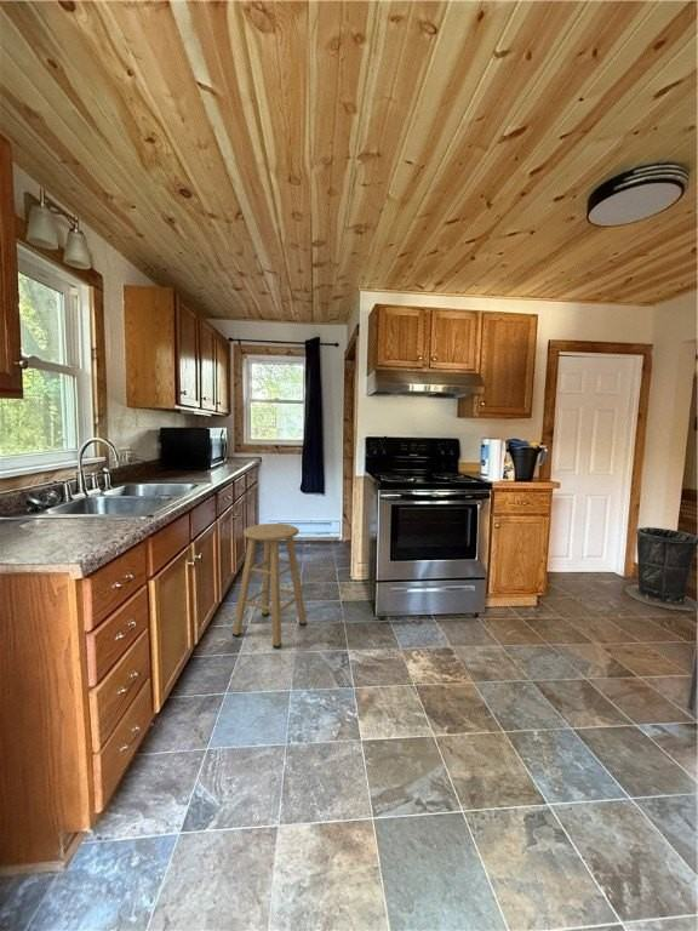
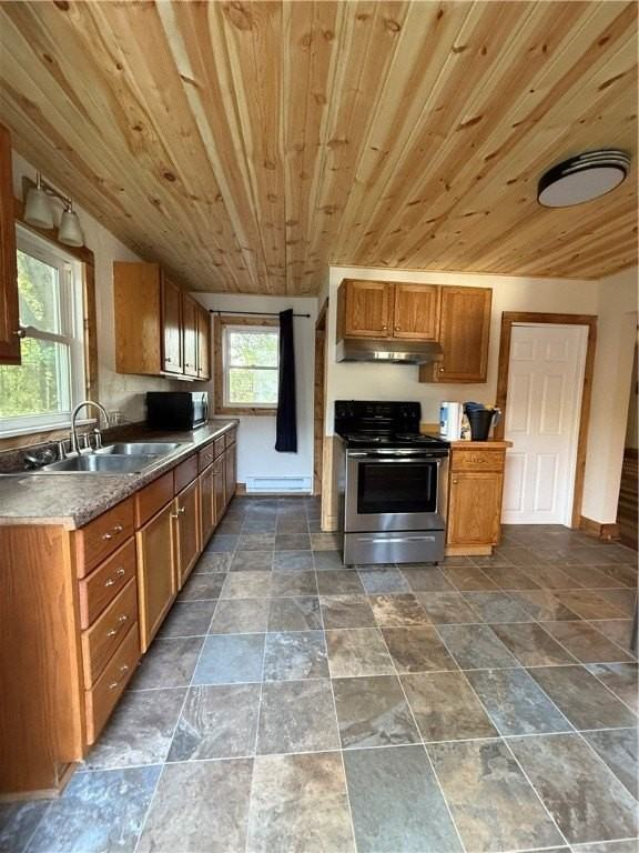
- trash can (664, 565)
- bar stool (271, 579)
